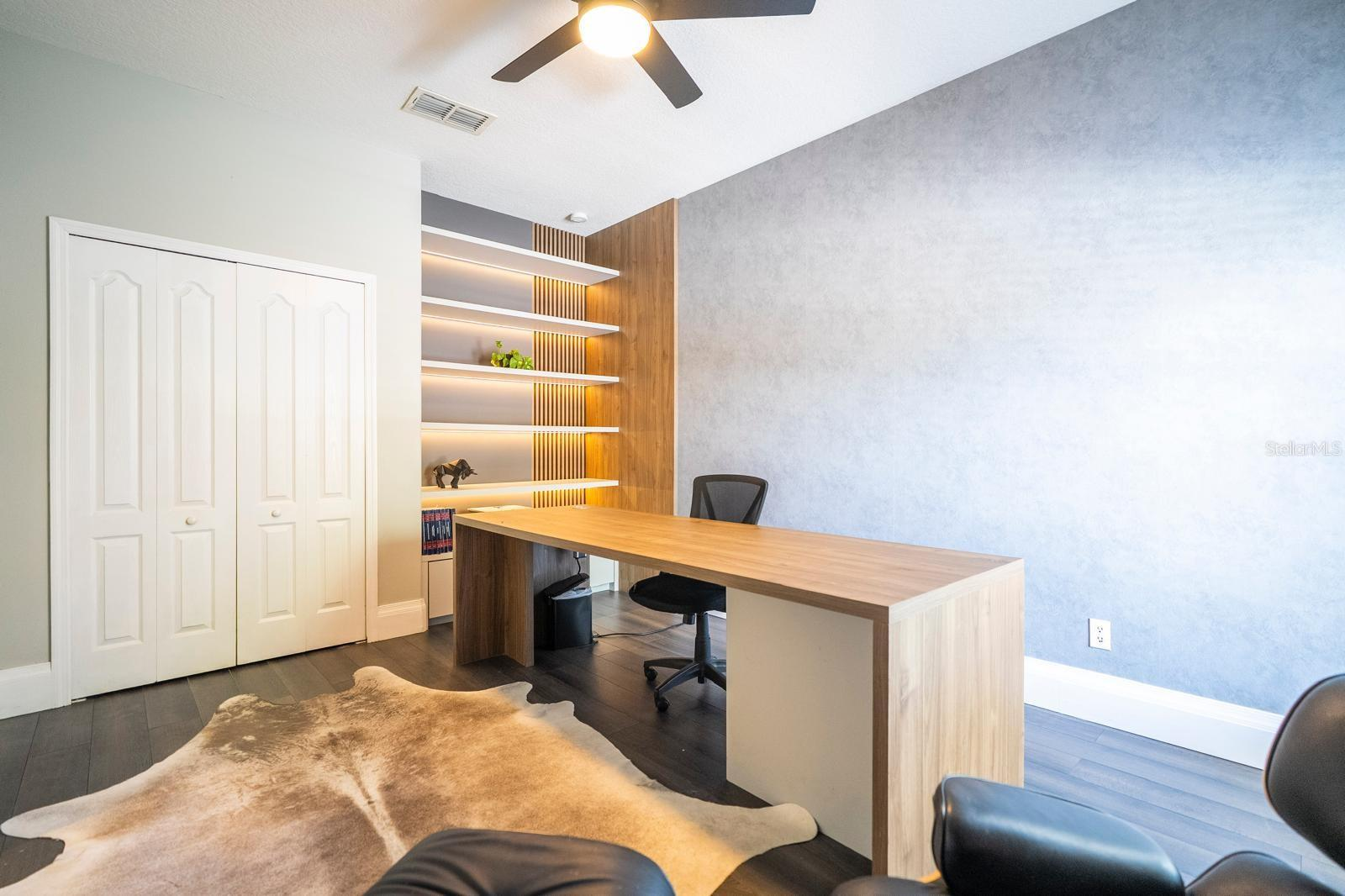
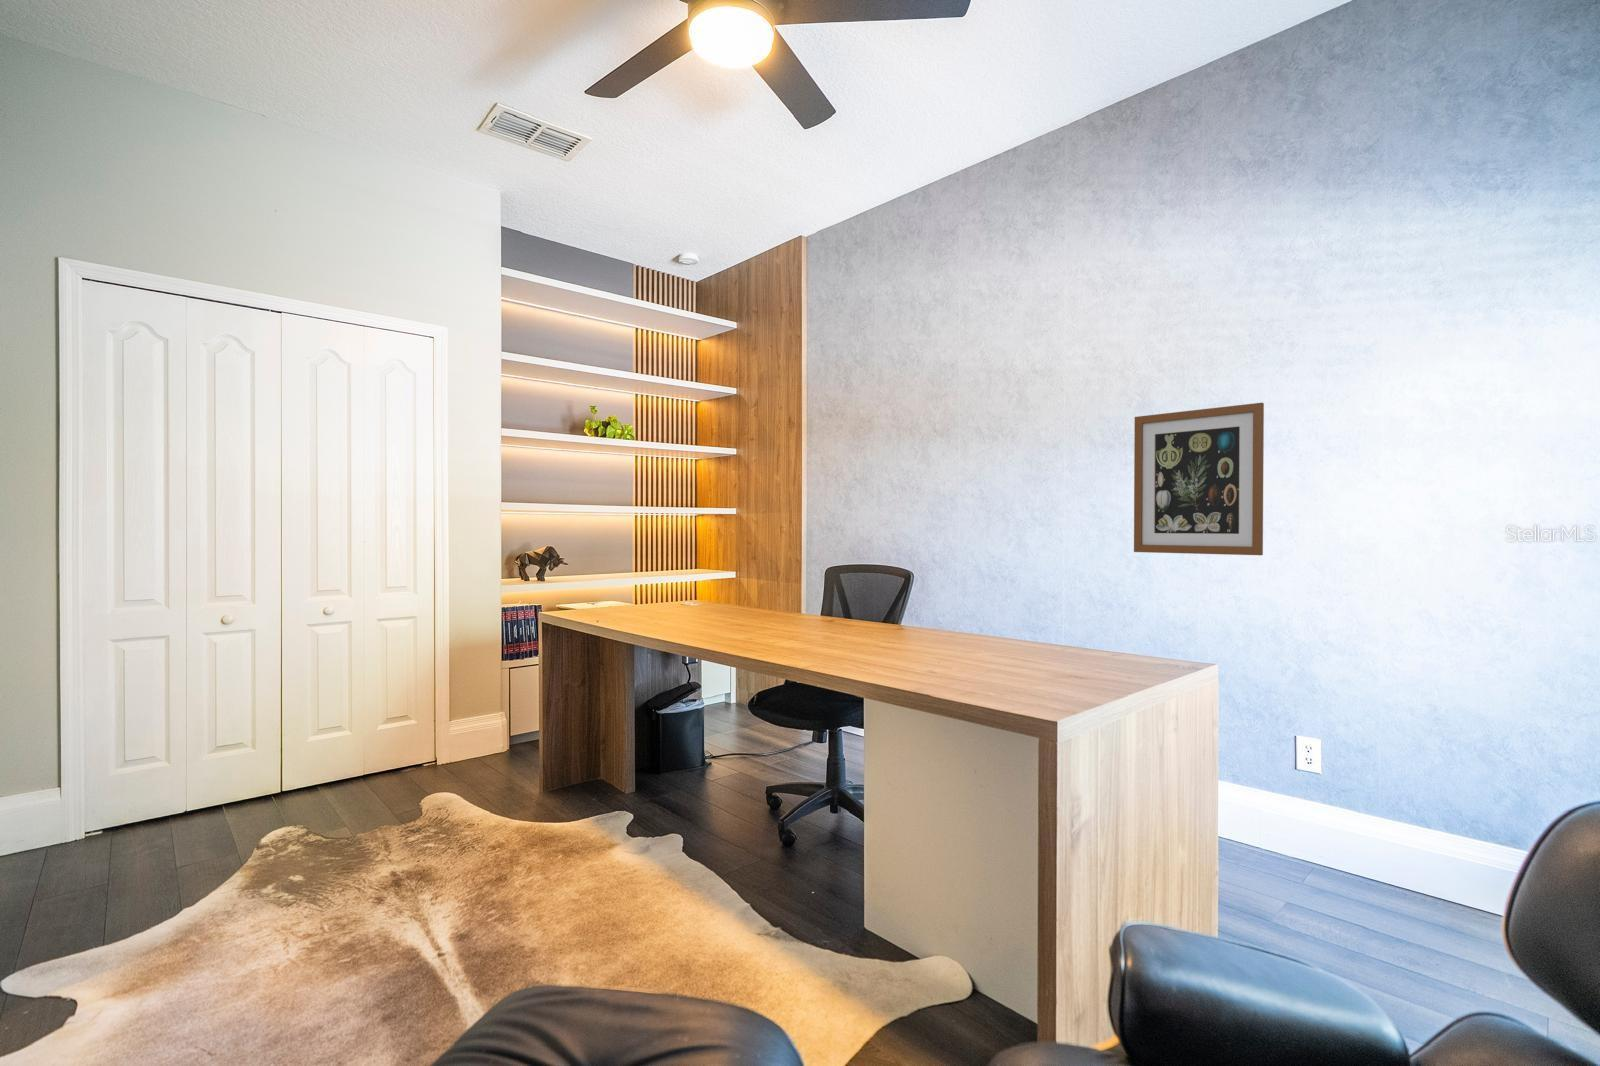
+ wall art (1194, 482)
